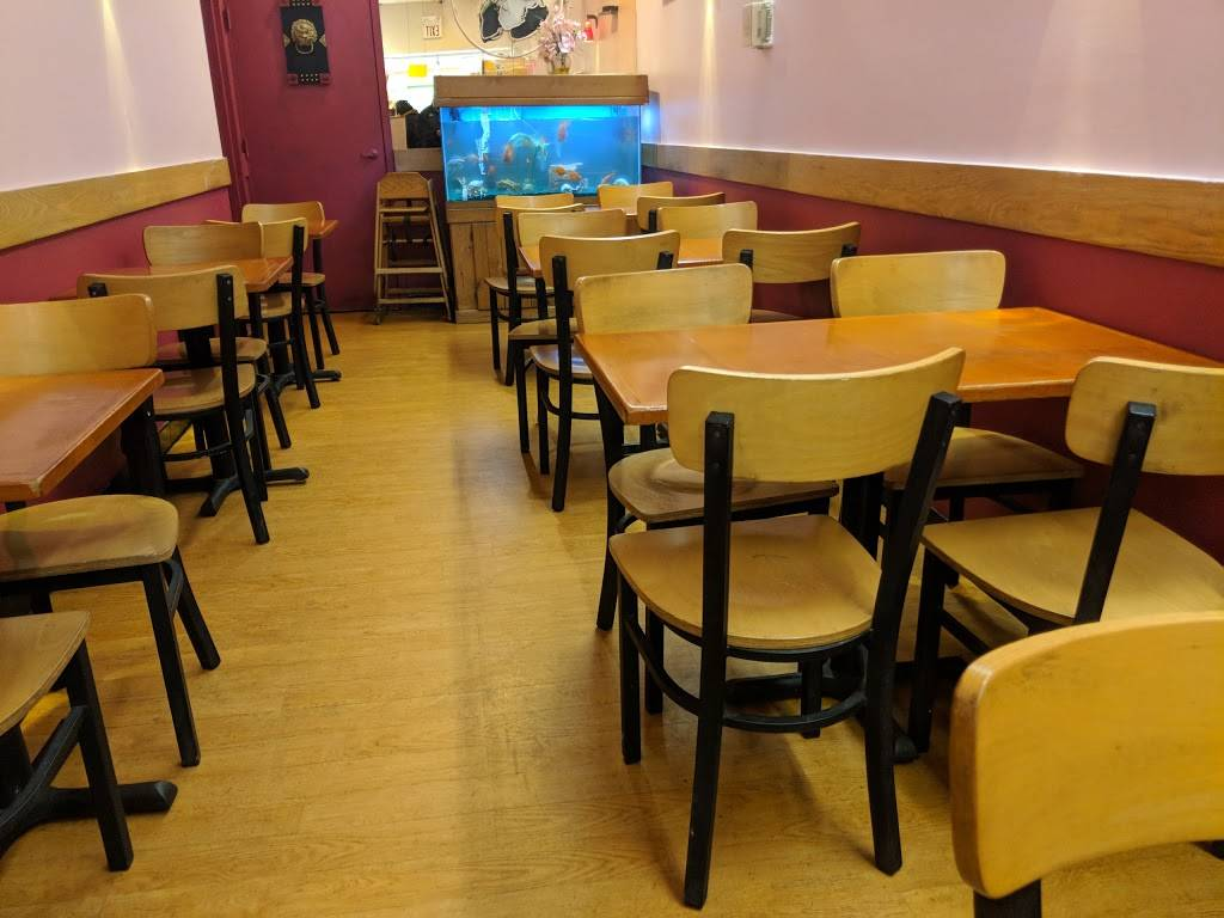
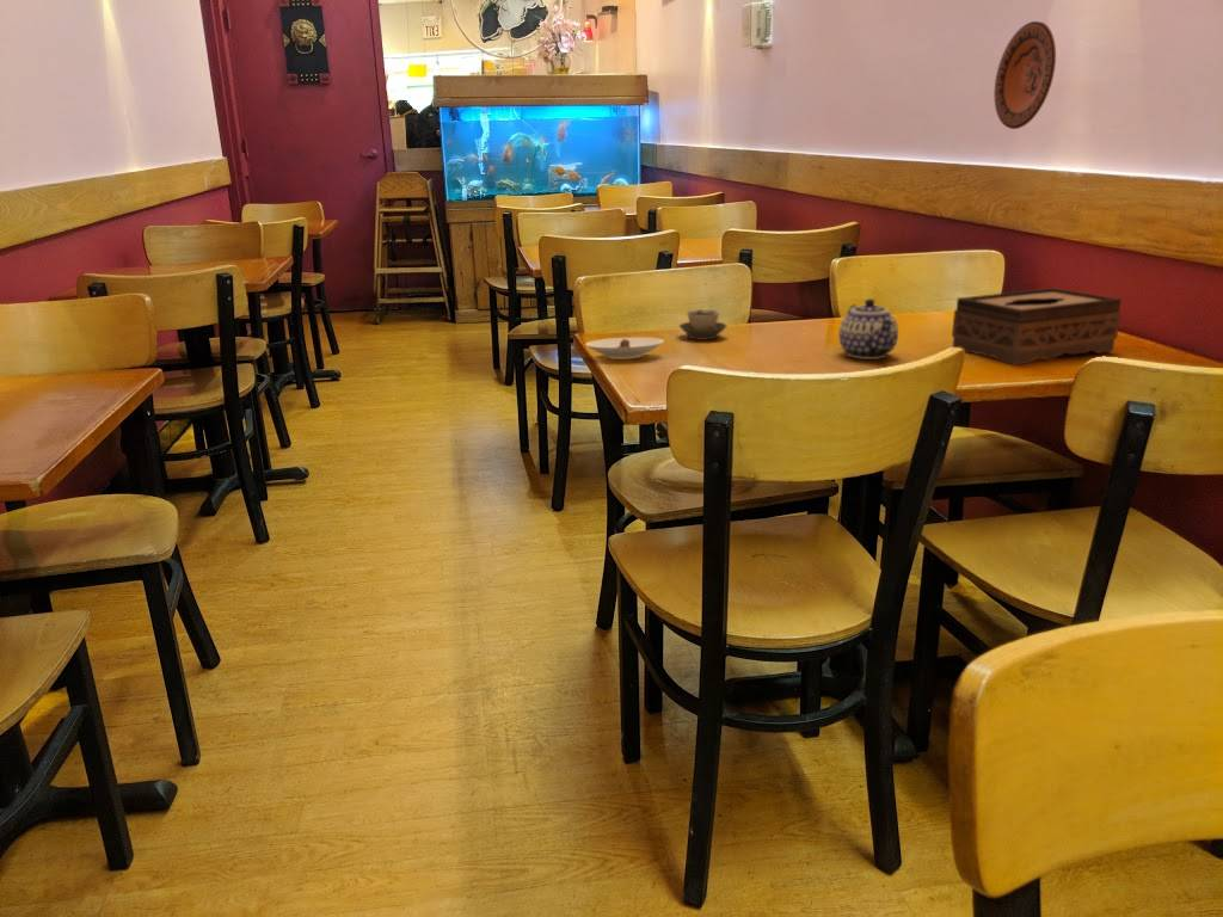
+ teapot (868, 327)
+ saucer (625, 347)
+ decorative plate (1025, 75)
+ tissue box (1034, 324)
+ cup (702, 324)
